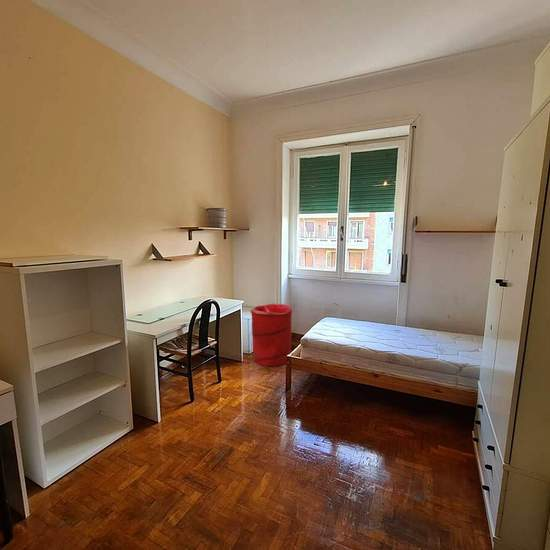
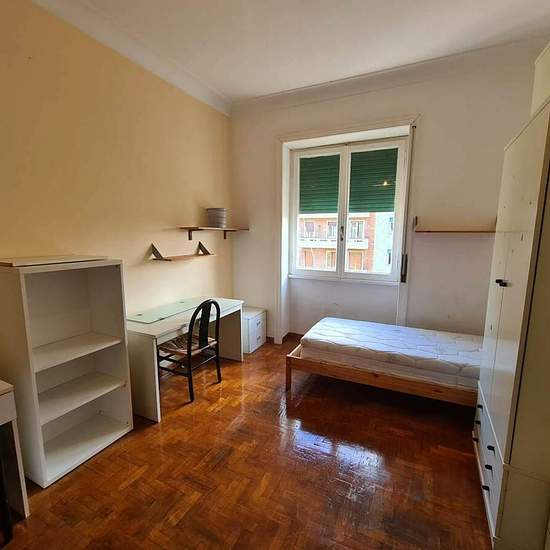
- laundry hamper (271, 332)
